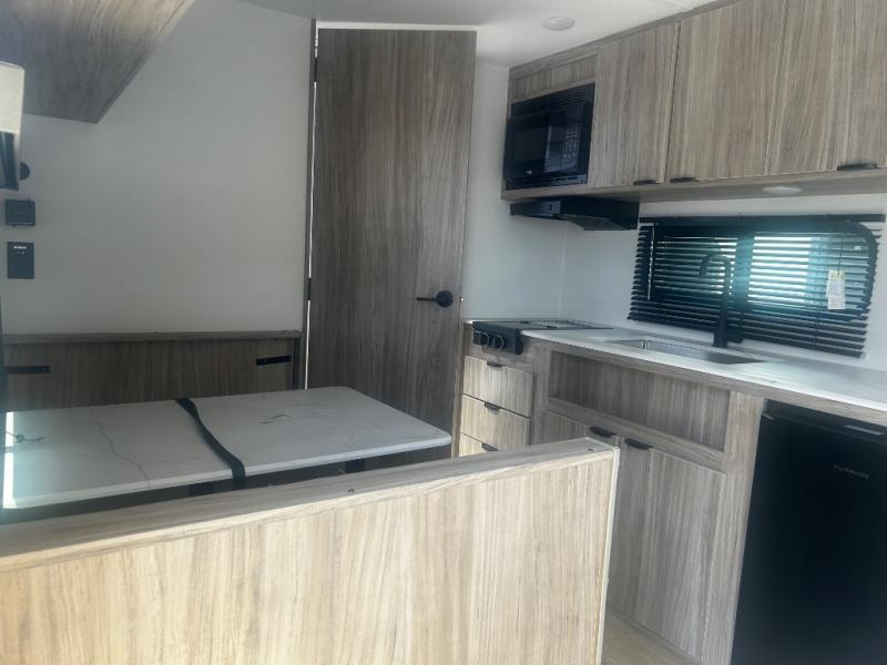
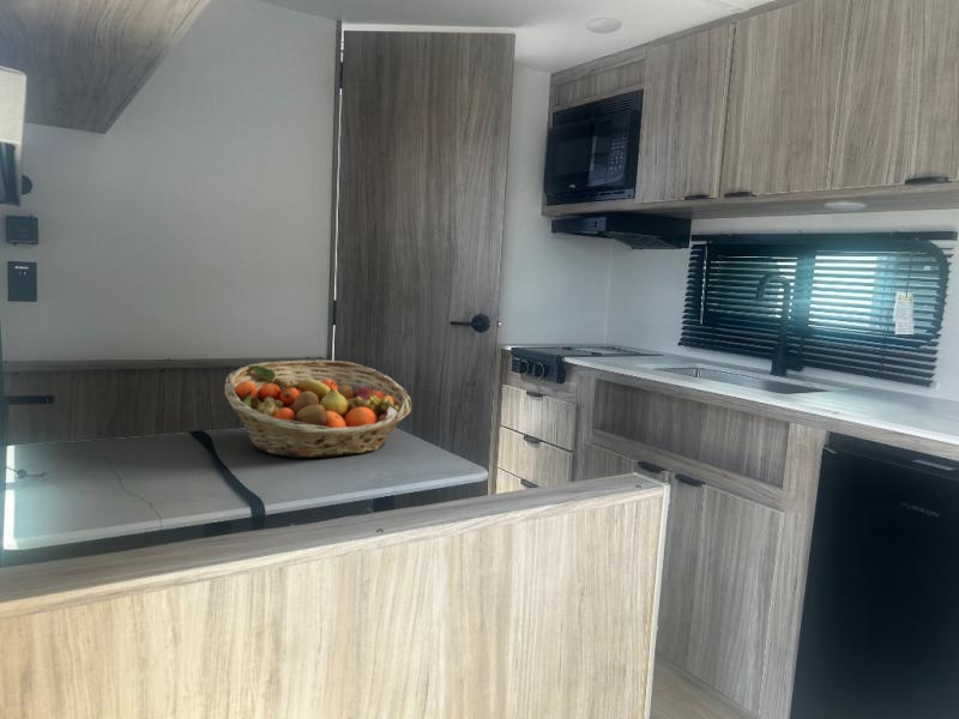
+ fruit basket (320, 405)
